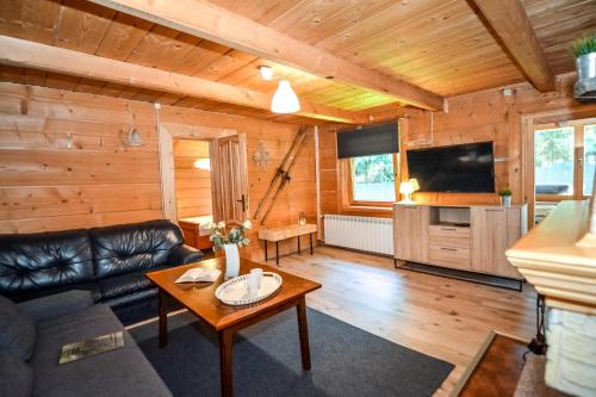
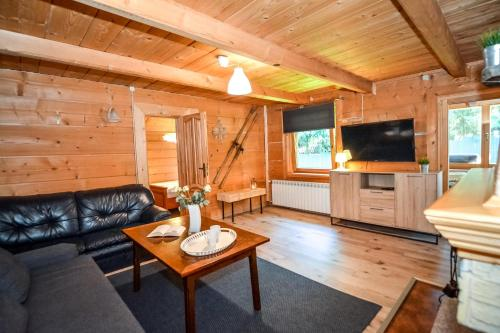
- magazine (93, 346)
